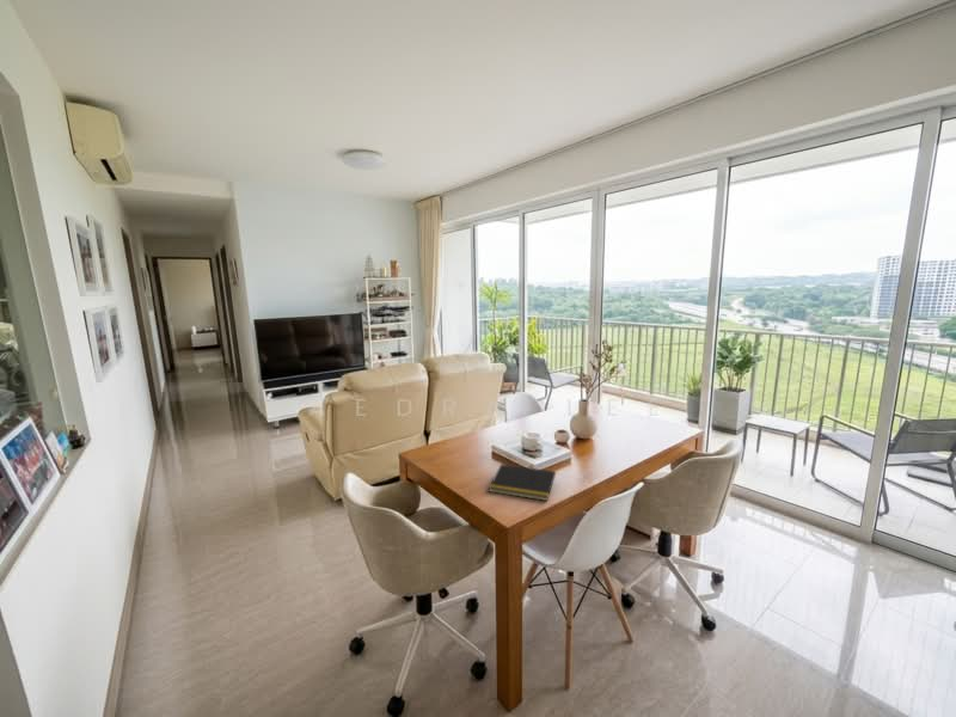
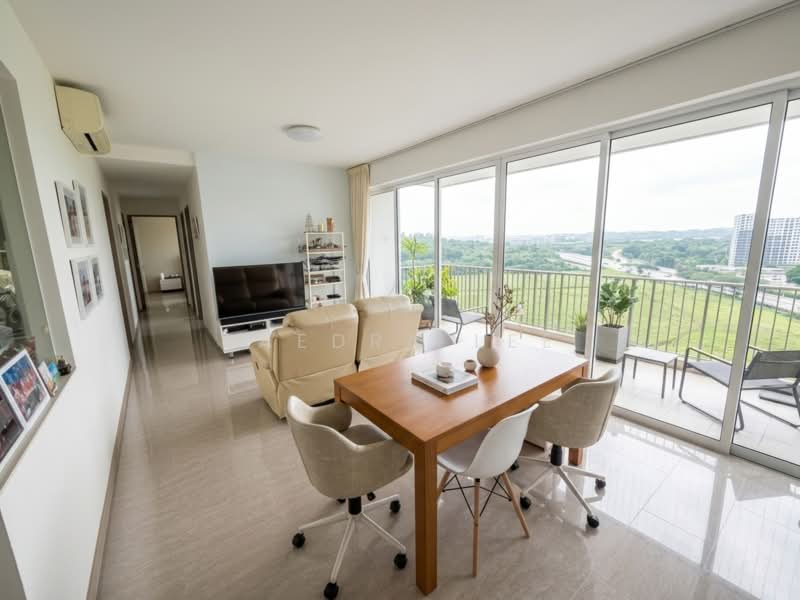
- notepad (522, 480)
